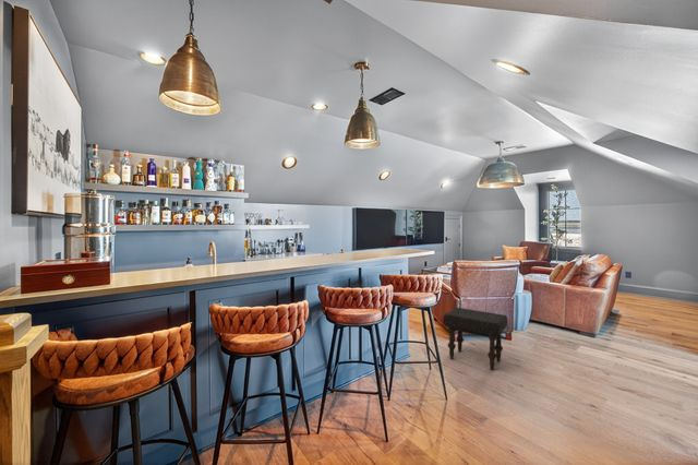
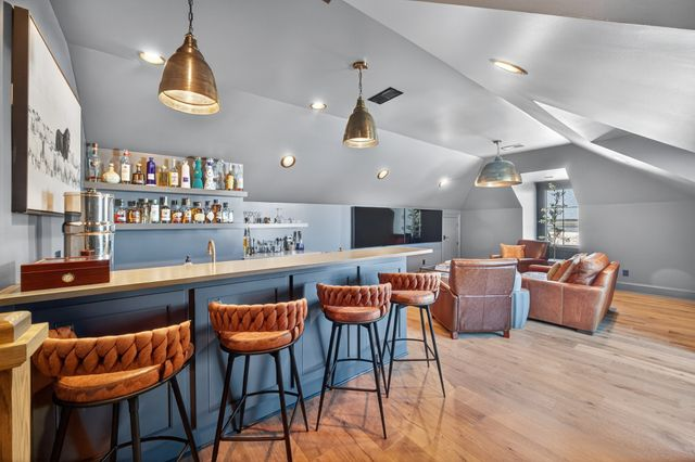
- ottoman (474, 334)
